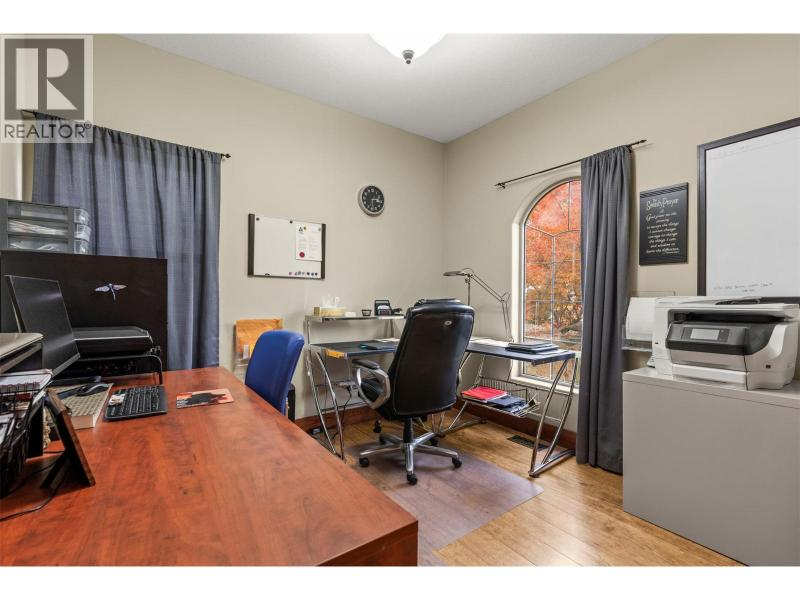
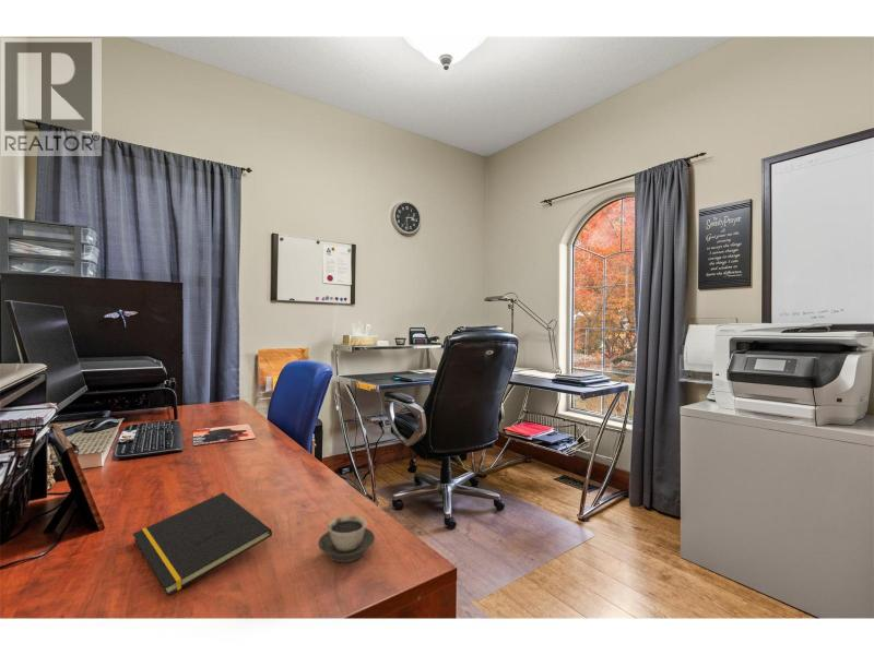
+ notepad (200, 534)
+ cup (346, 537)
